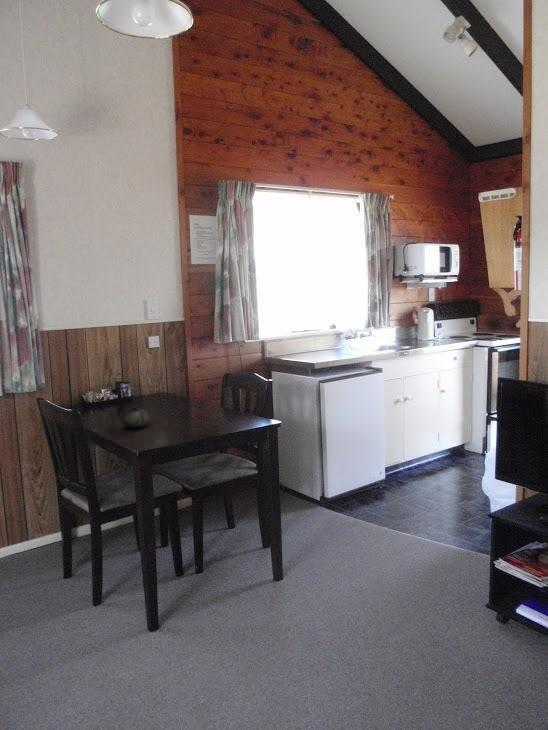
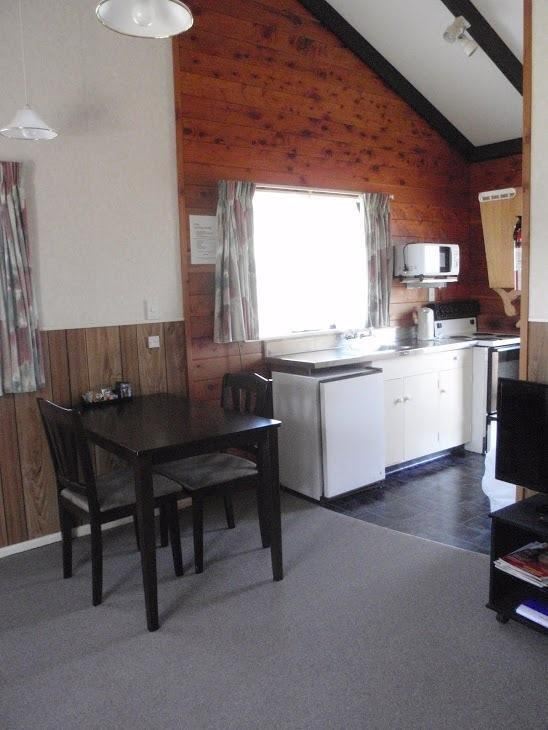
- teapot (135, 416)
